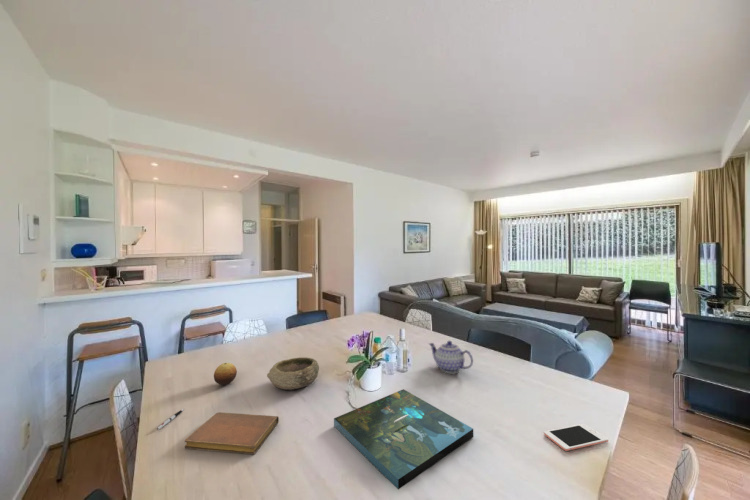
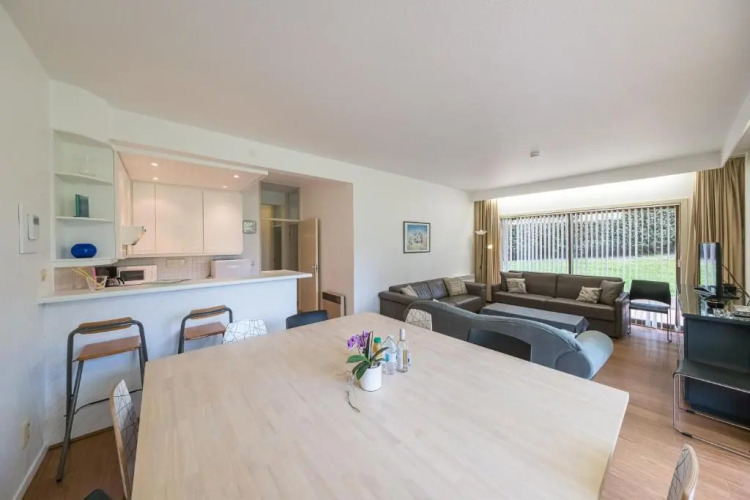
- bowl (294, 373)
- board game (401, 424)
- notebook (234, 430)
- teapot (449, 355)
- fruit (225, 373)
- cell phone (575, 436)
- pen (171, 418)
